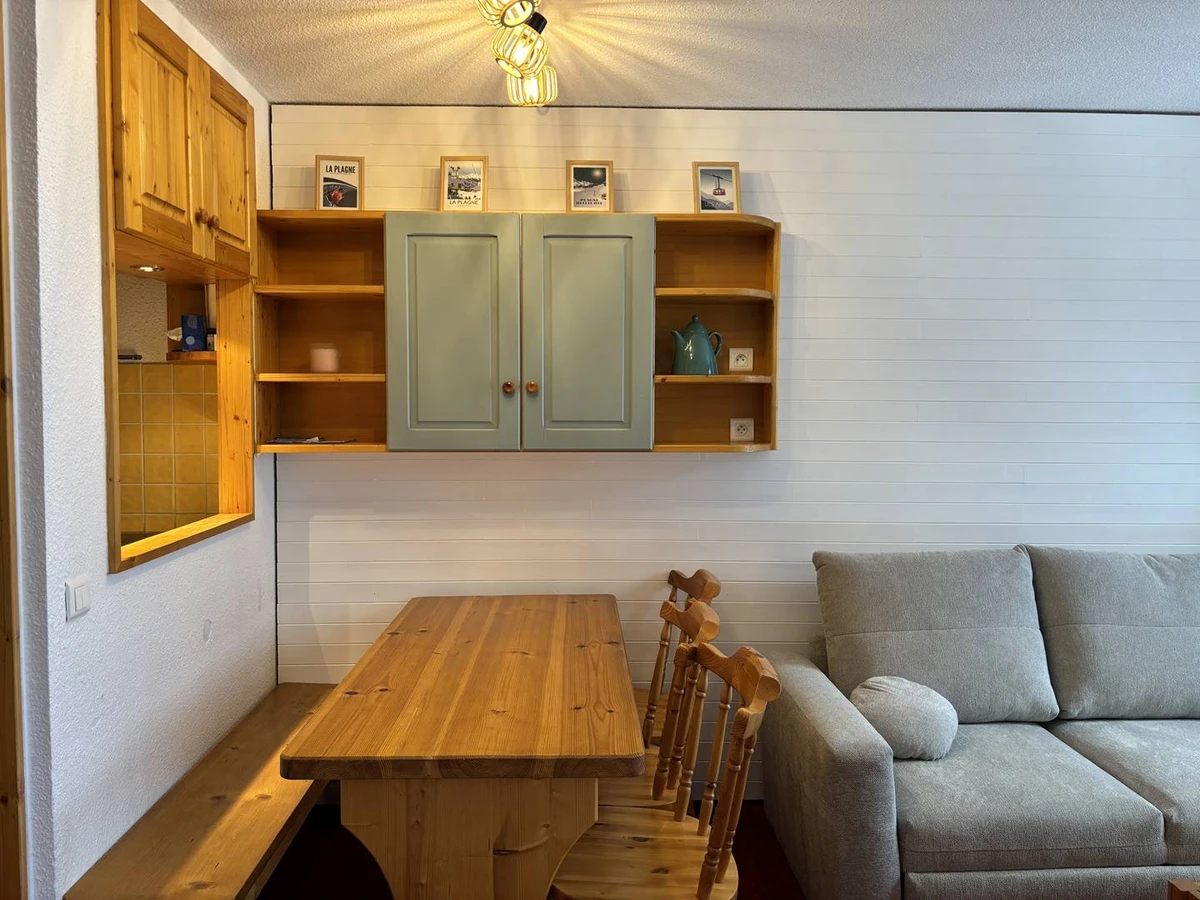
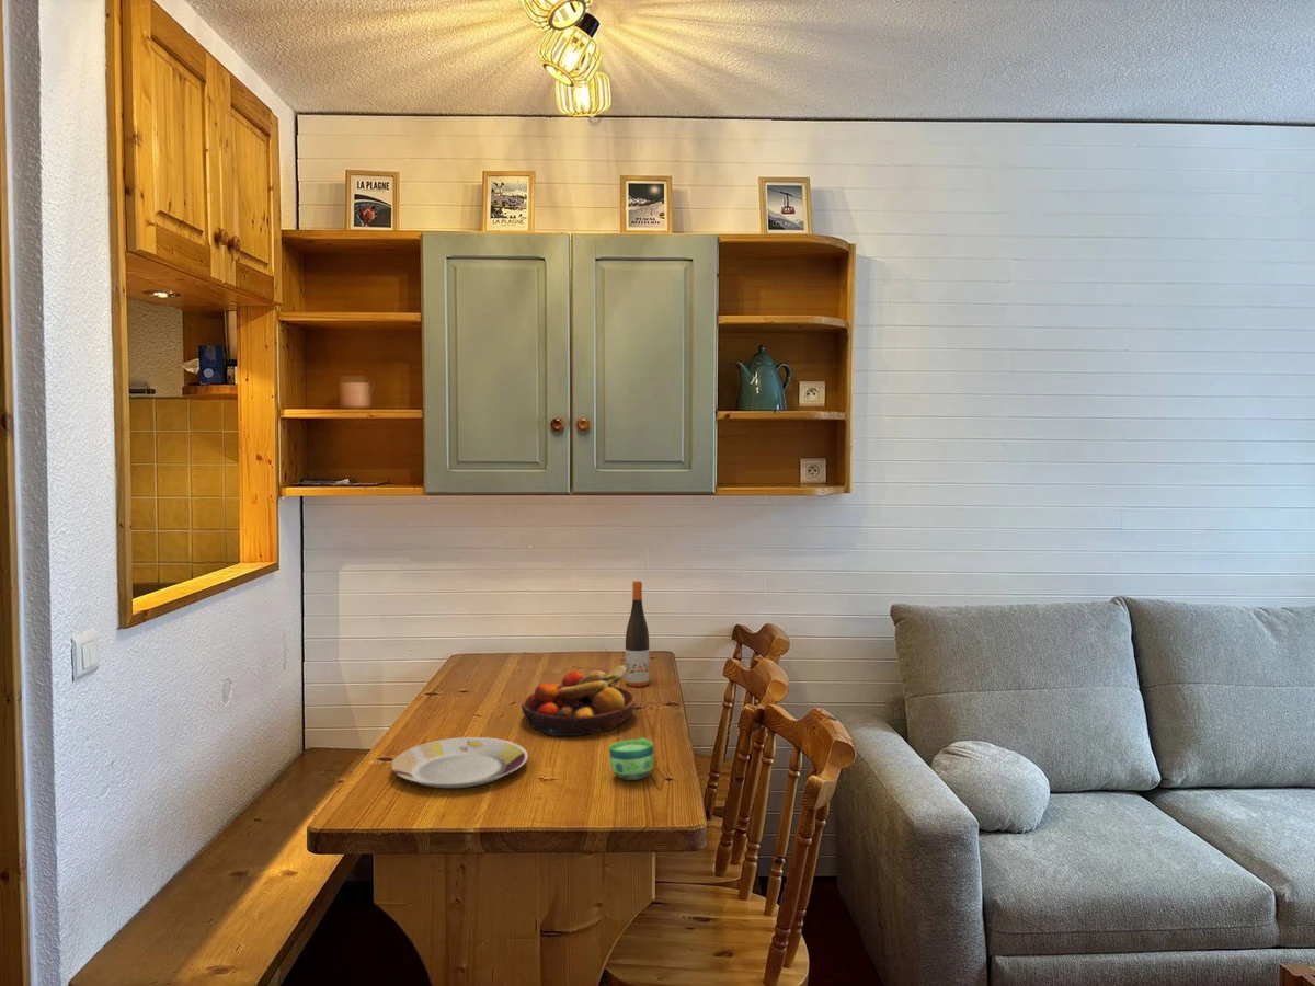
+ wine bottle (637, 632)
+ cup (632, 757)
+ plate (460, 764)
+ fruit bowl (579, 695)
